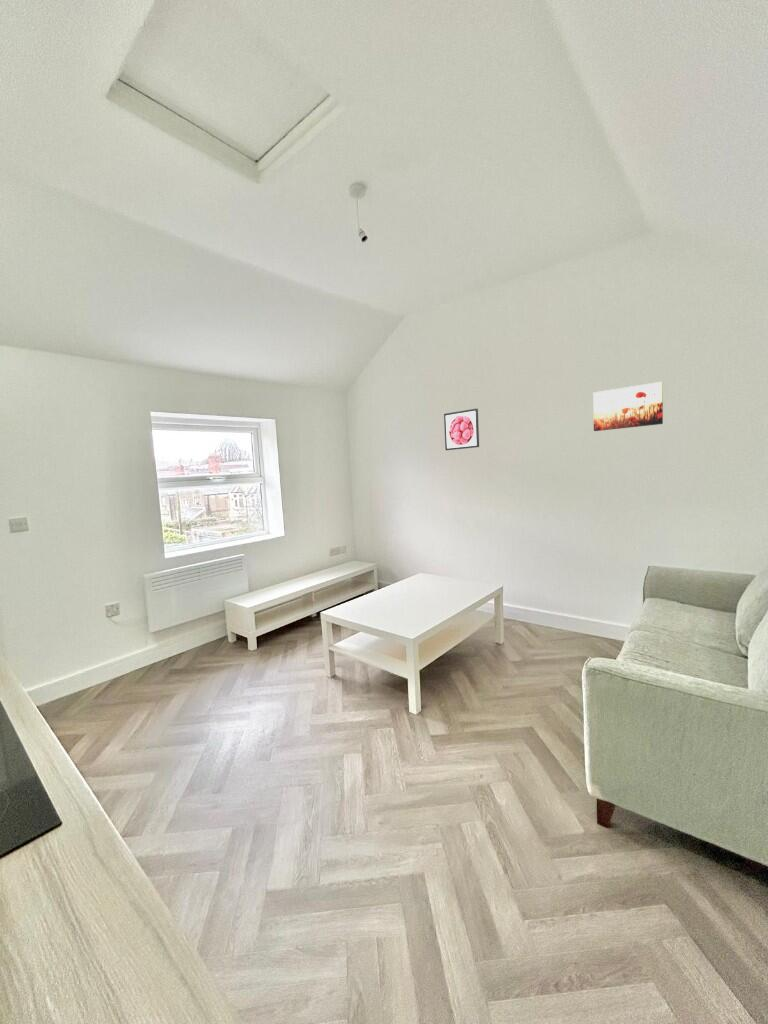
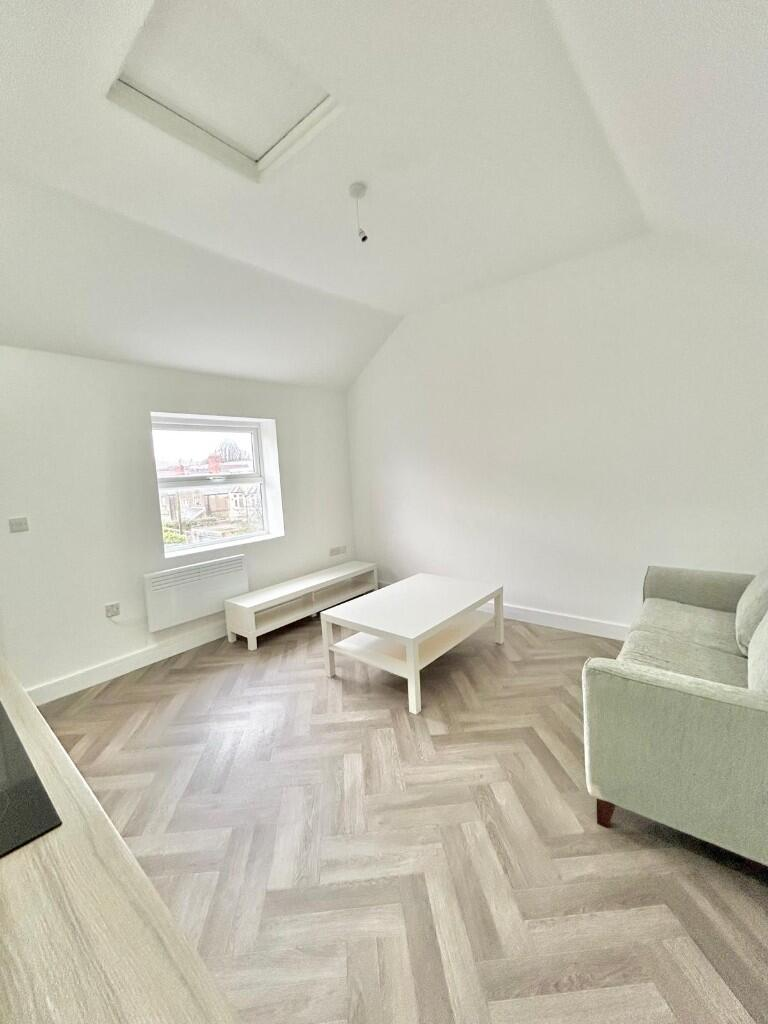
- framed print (461, 430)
- wall art (626, 407)
